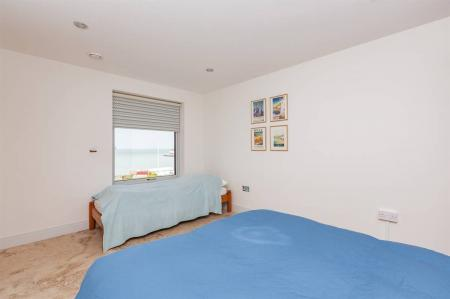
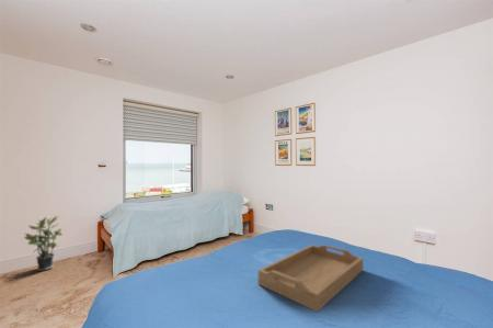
+ serving tray (313, 268)
+ potted plant (43, 241)
